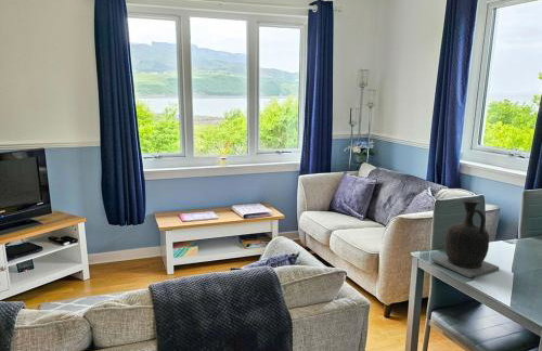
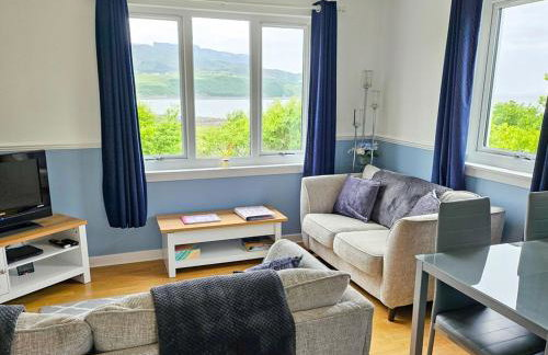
- vase (467, 233)
